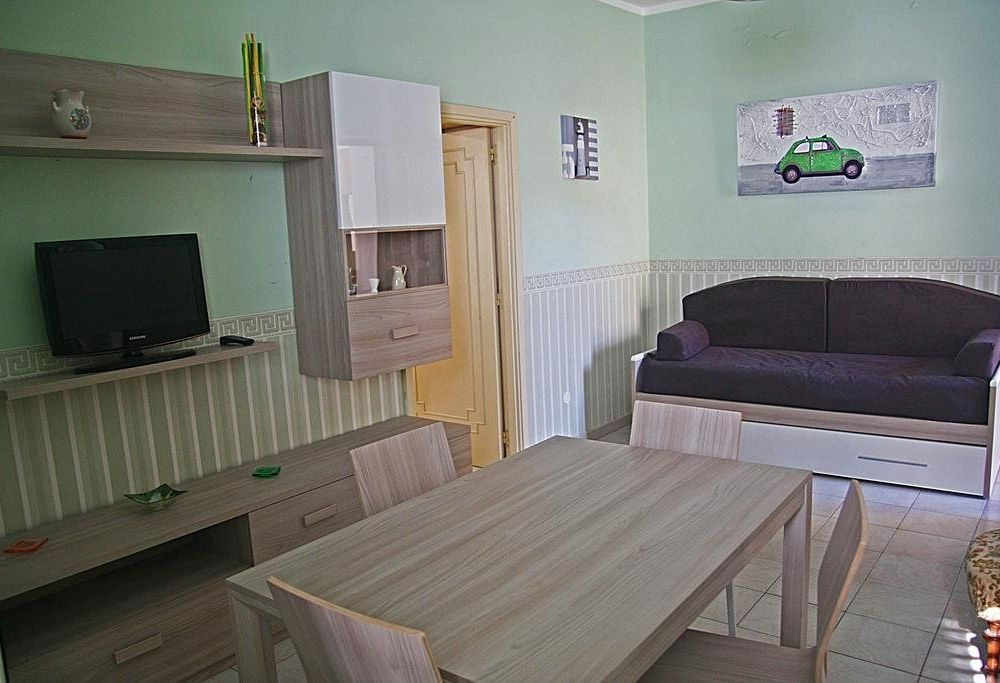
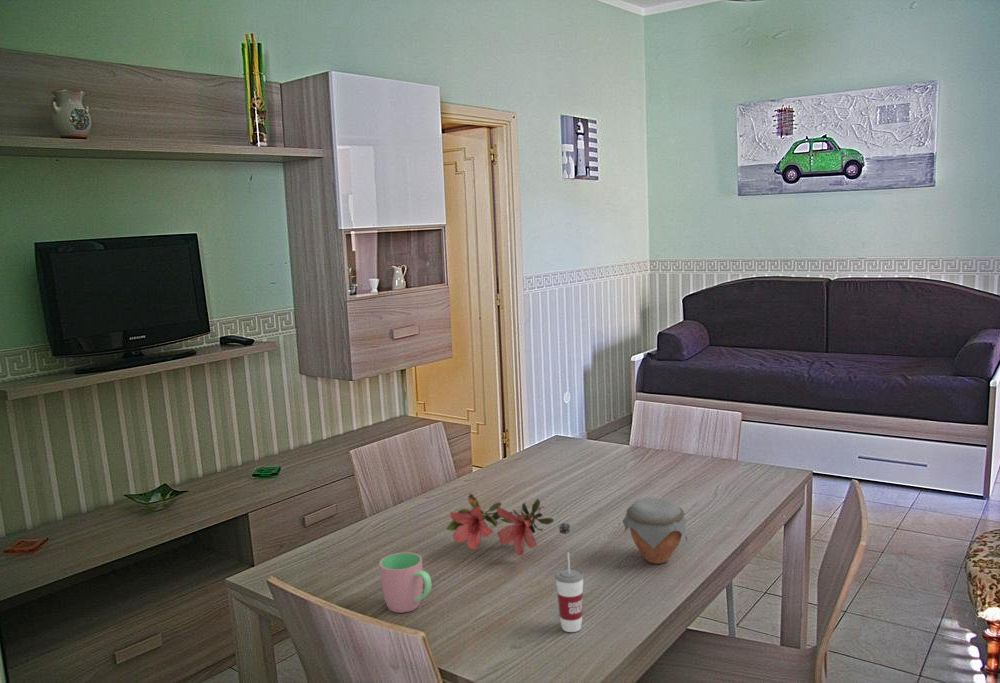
+ cup (569, 591)
+ jar (656, 531)
+ flower (514, 525)
+ cup (407, 584)
